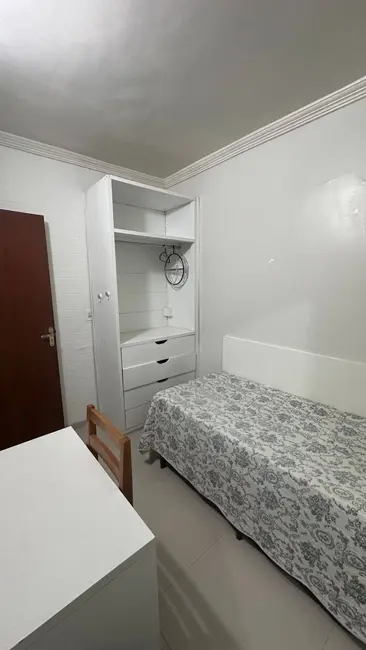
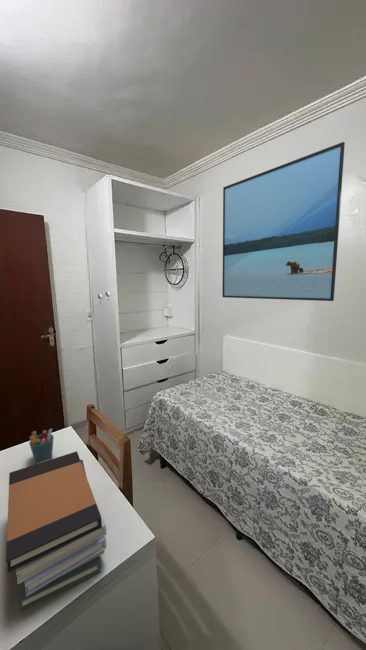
+ book stack (55, 517)
+ pen holder (41, 444)
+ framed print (270, 236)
